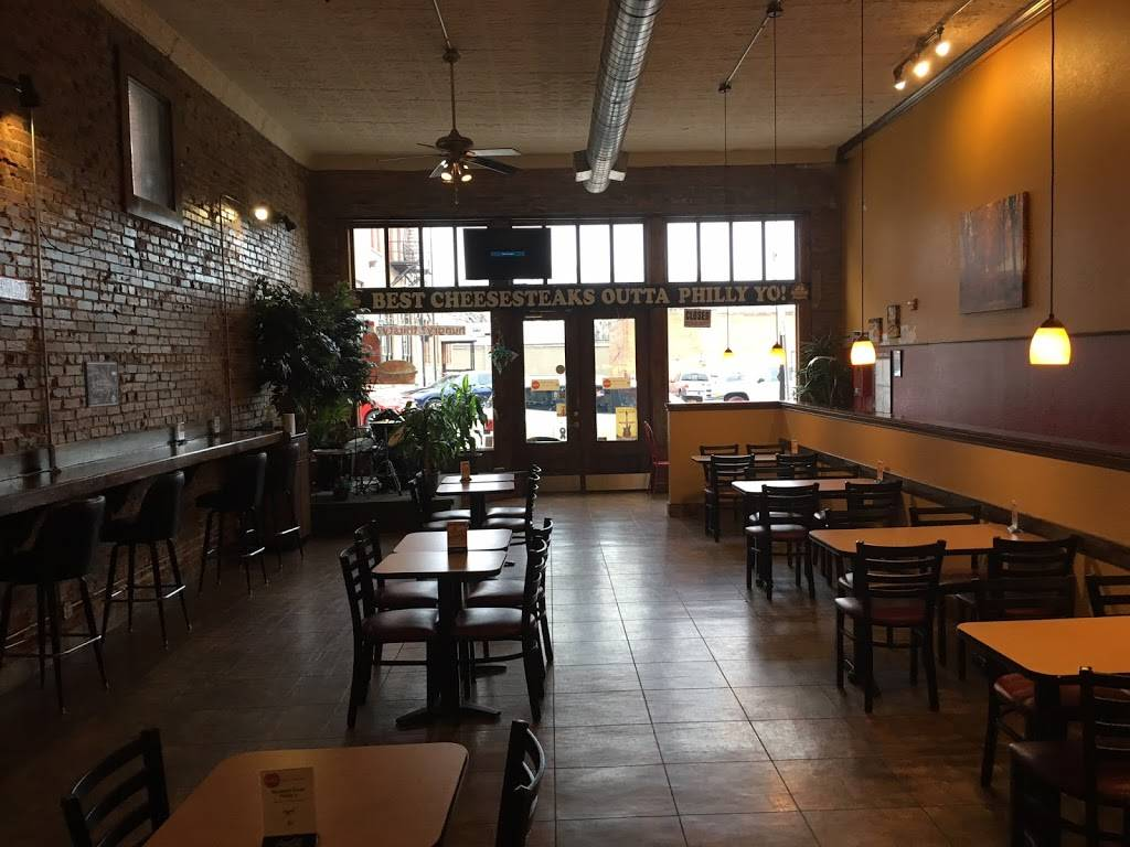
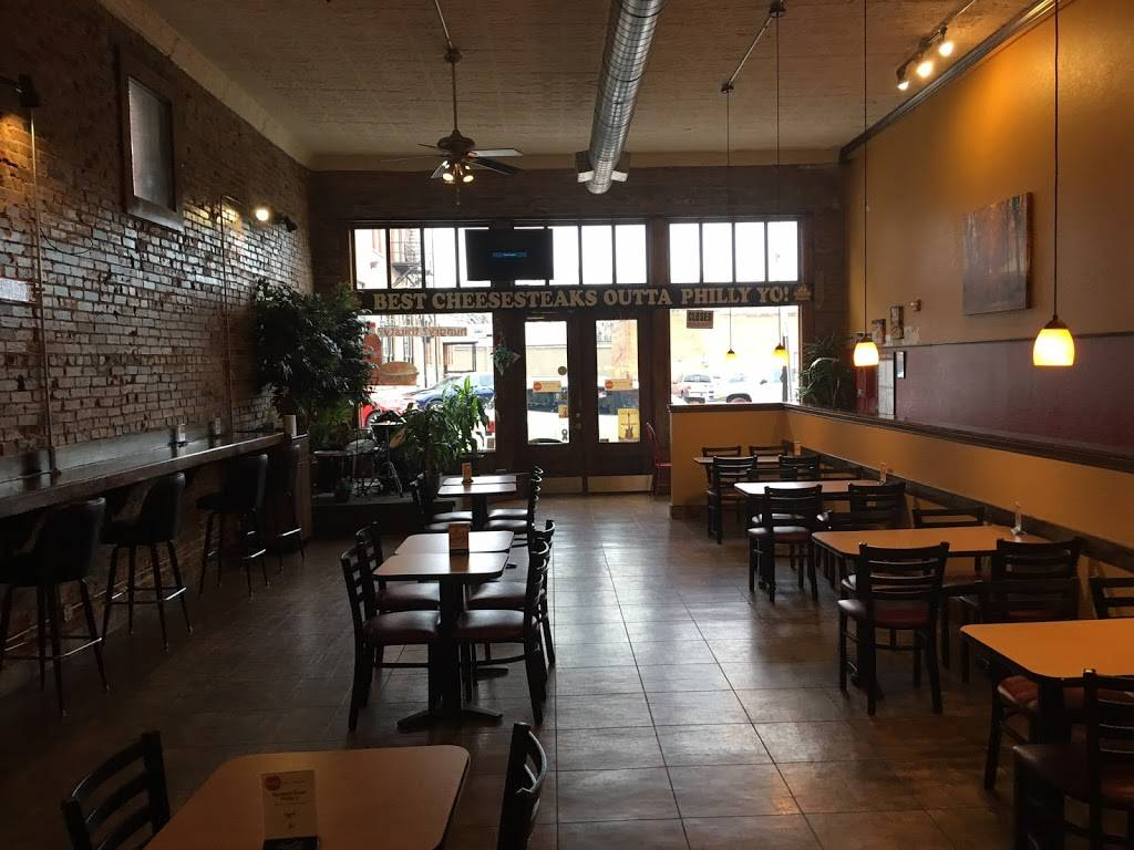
- wall art (102, 384)
